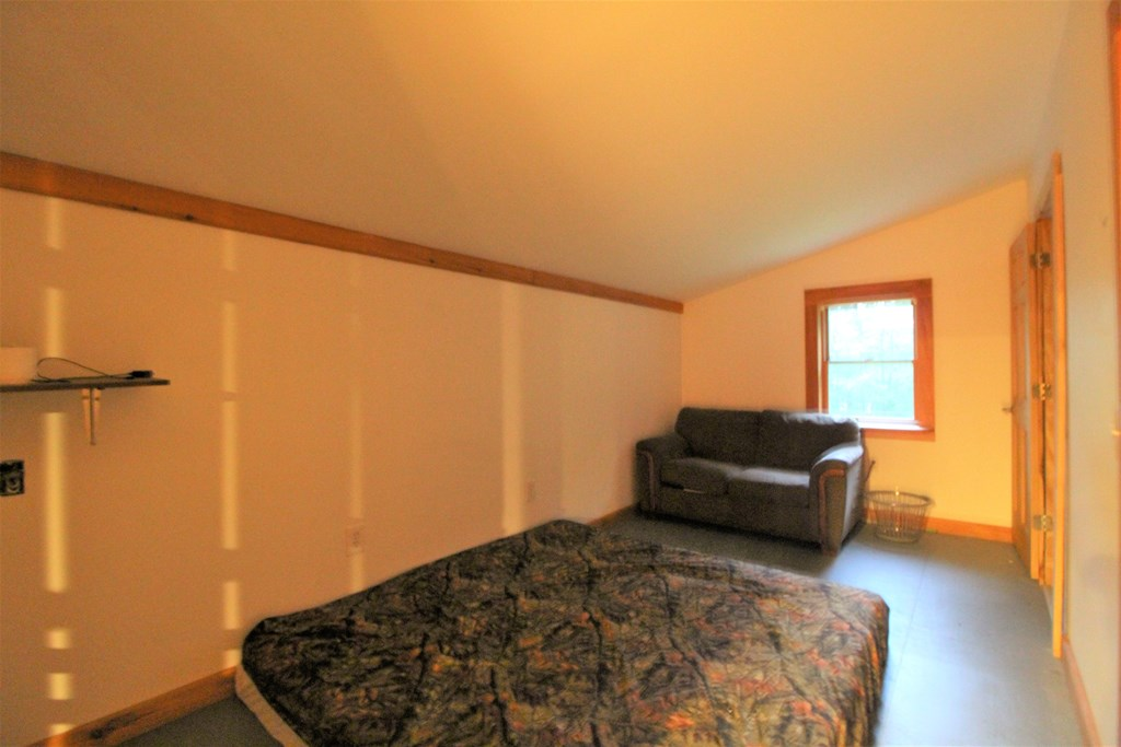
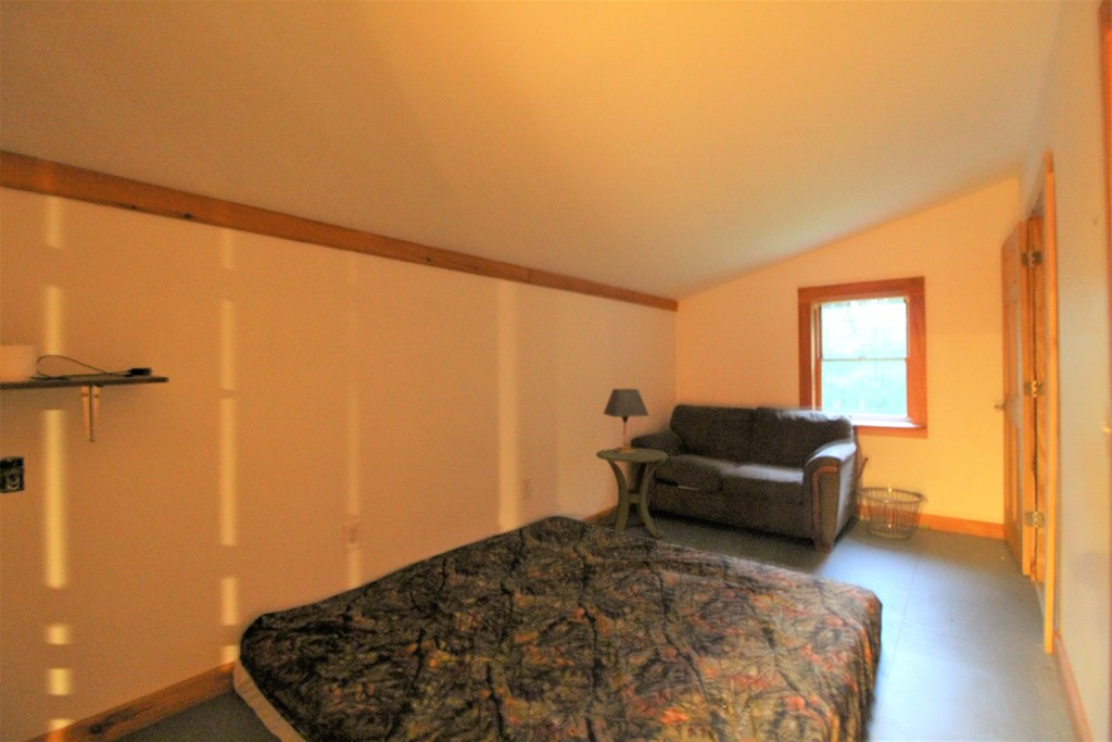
+ side table (631, 491)
+ table lamp (626, 419)
